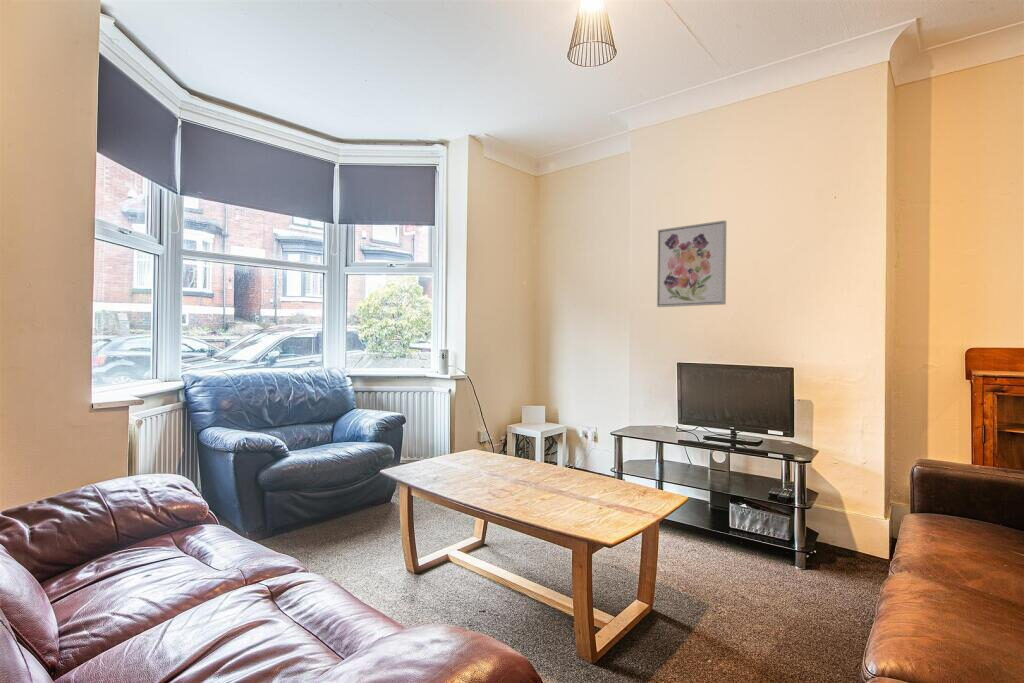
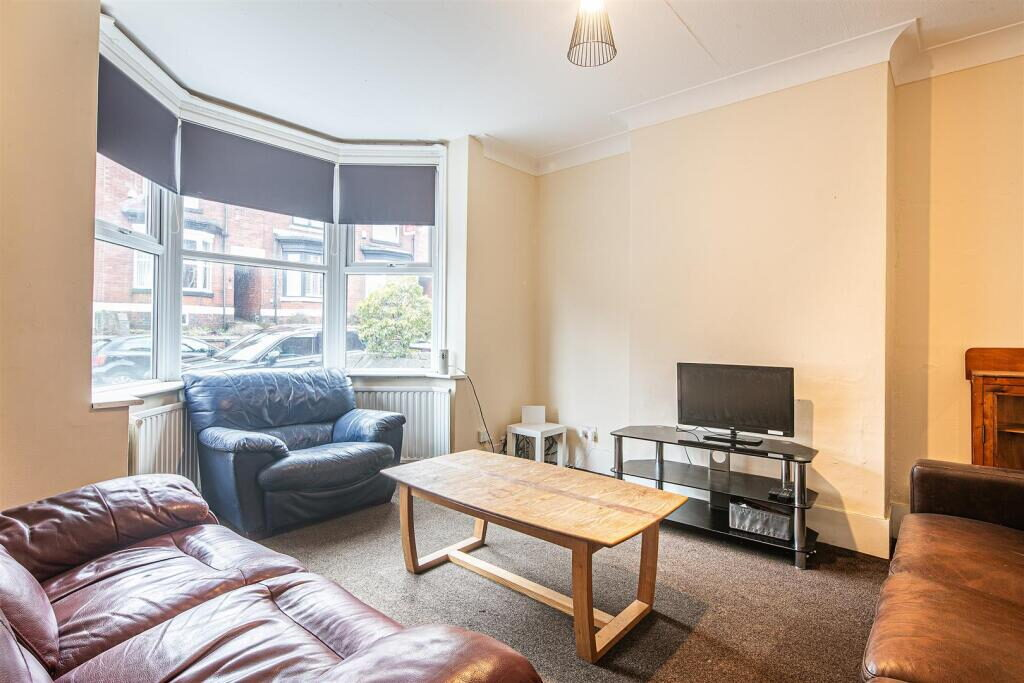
- wall art (690, 265)
